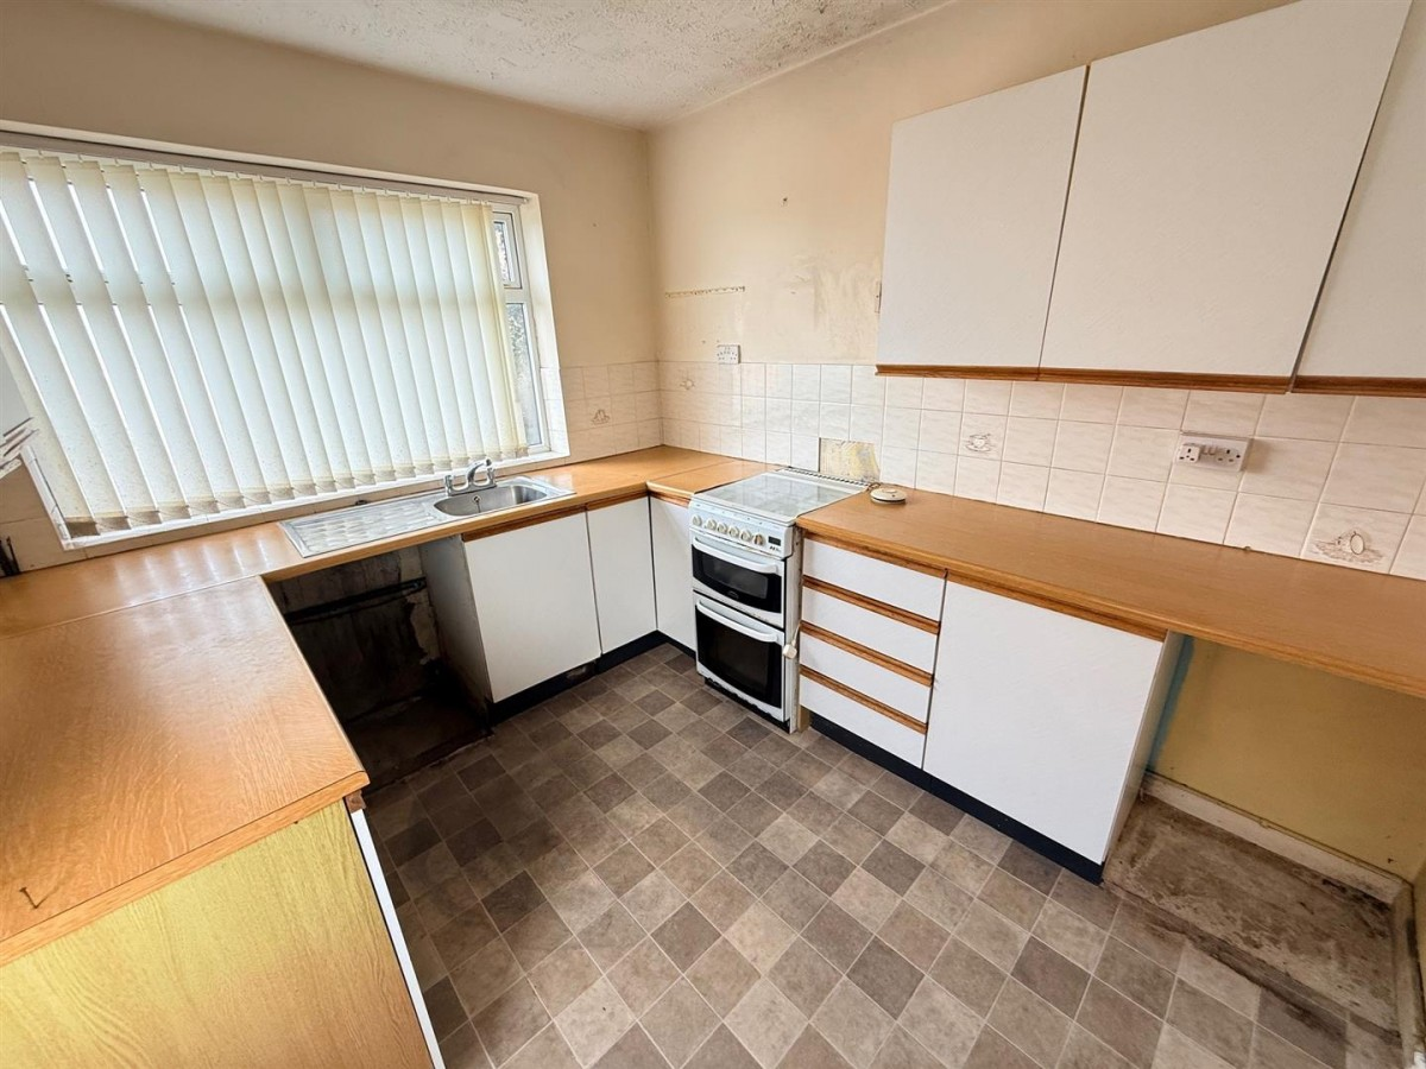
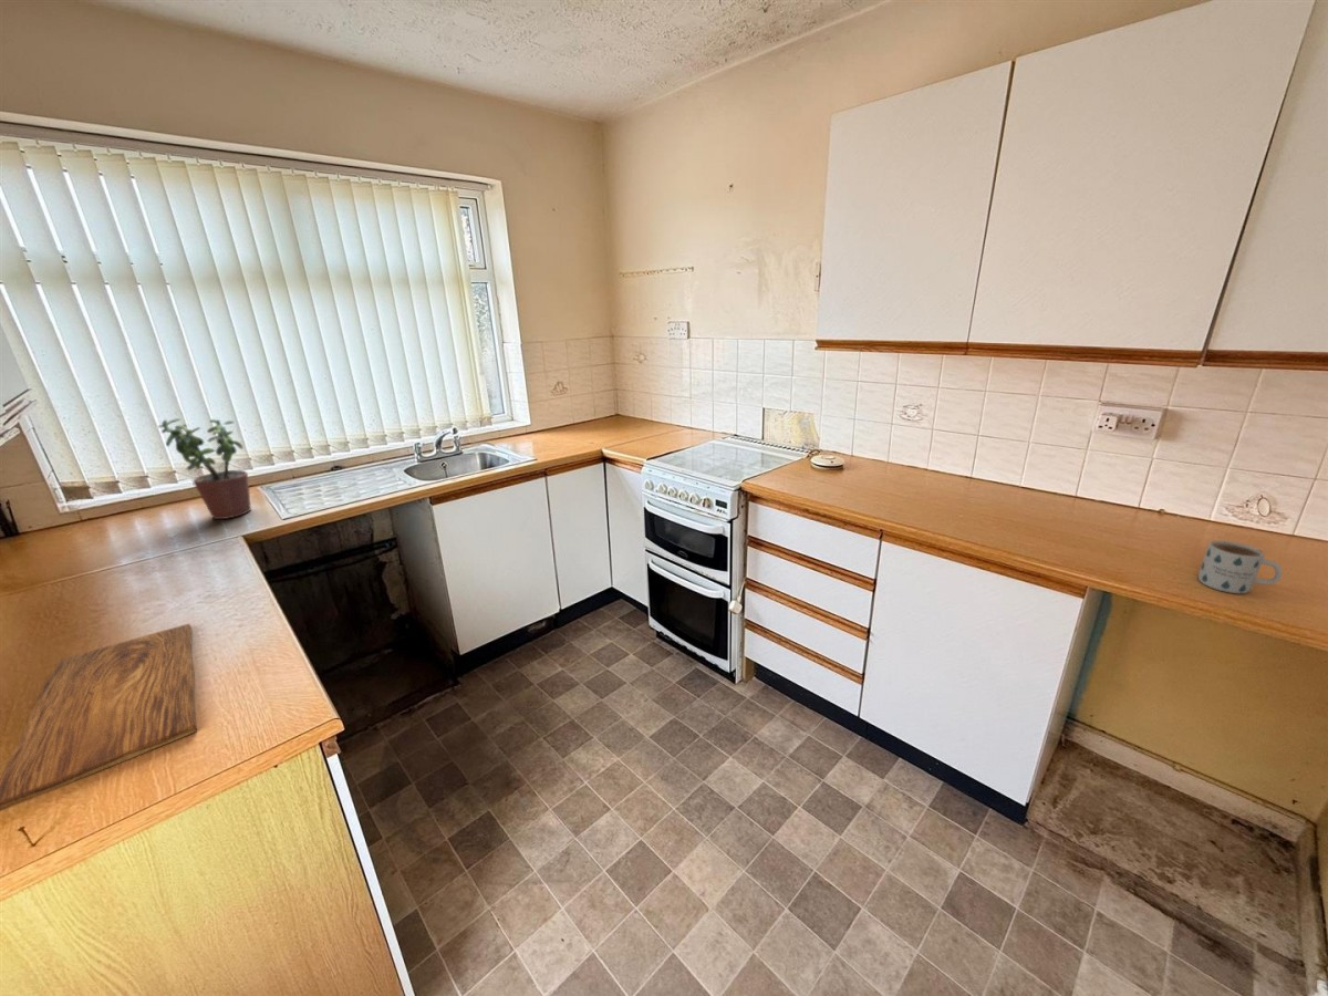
+ cutting board (115, 695)
+ potted plant (215, 463)
+ mug (1239, 569)
